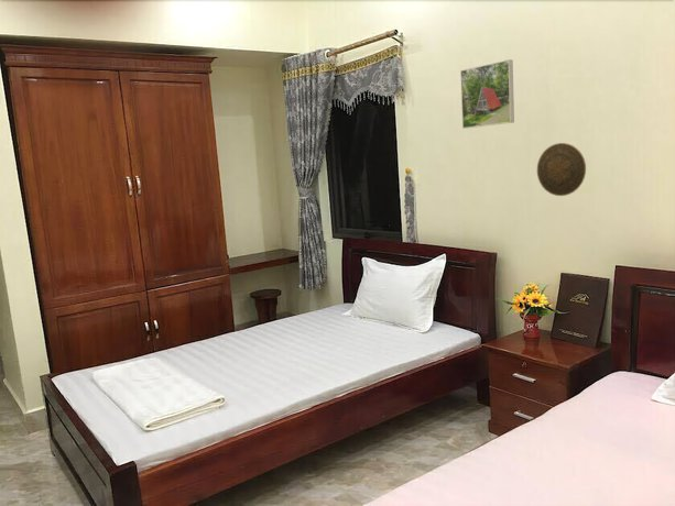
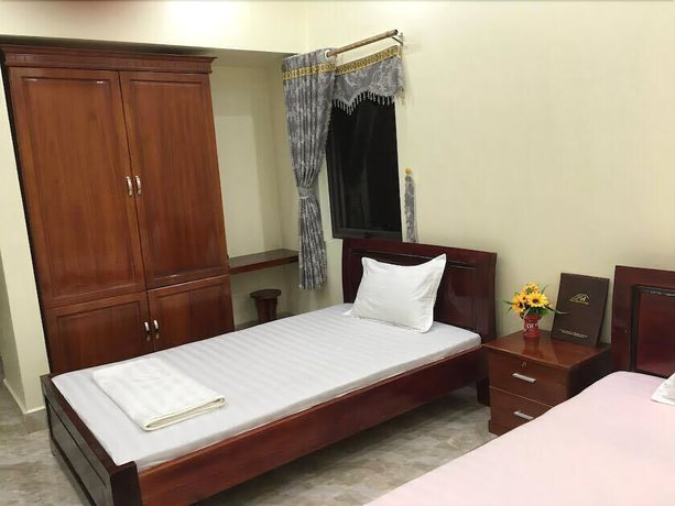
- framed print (486, 96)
- decorative plate (559, 169)
